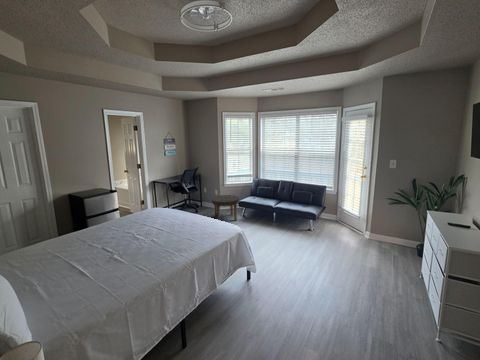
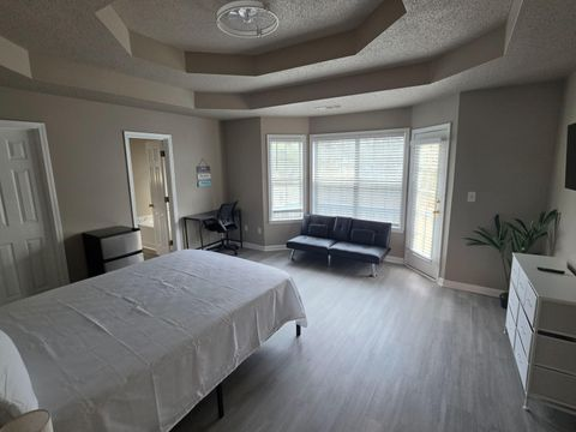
- side table (224, 206)
